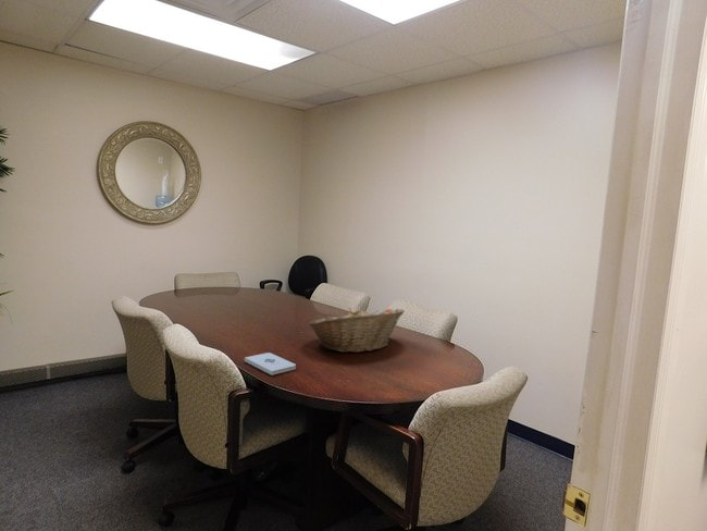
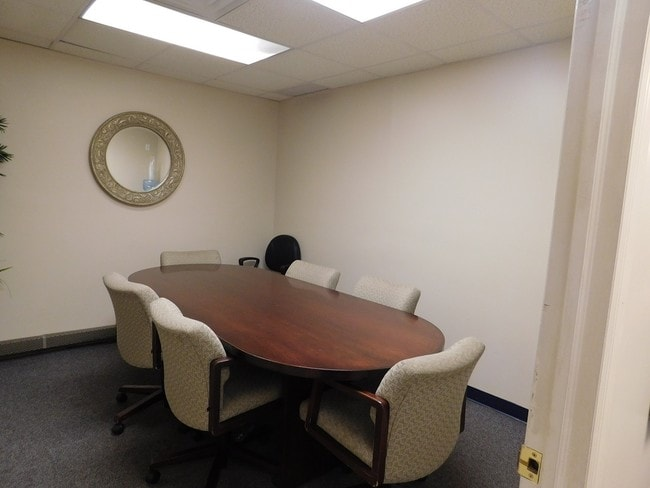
- notepad (270, 362)
- fruit basket (357, 325)
